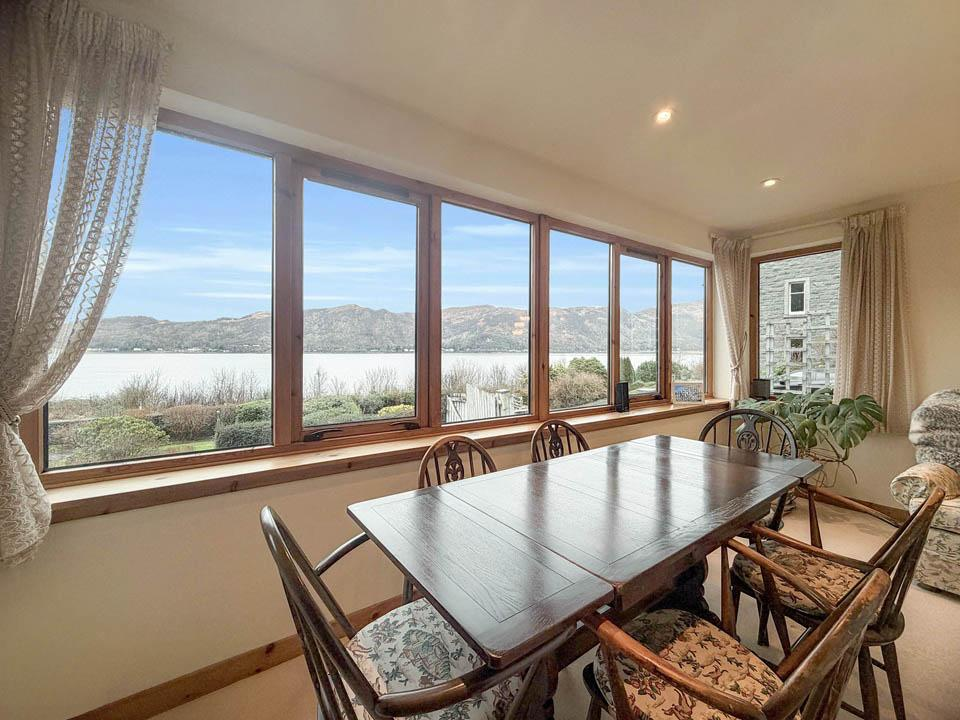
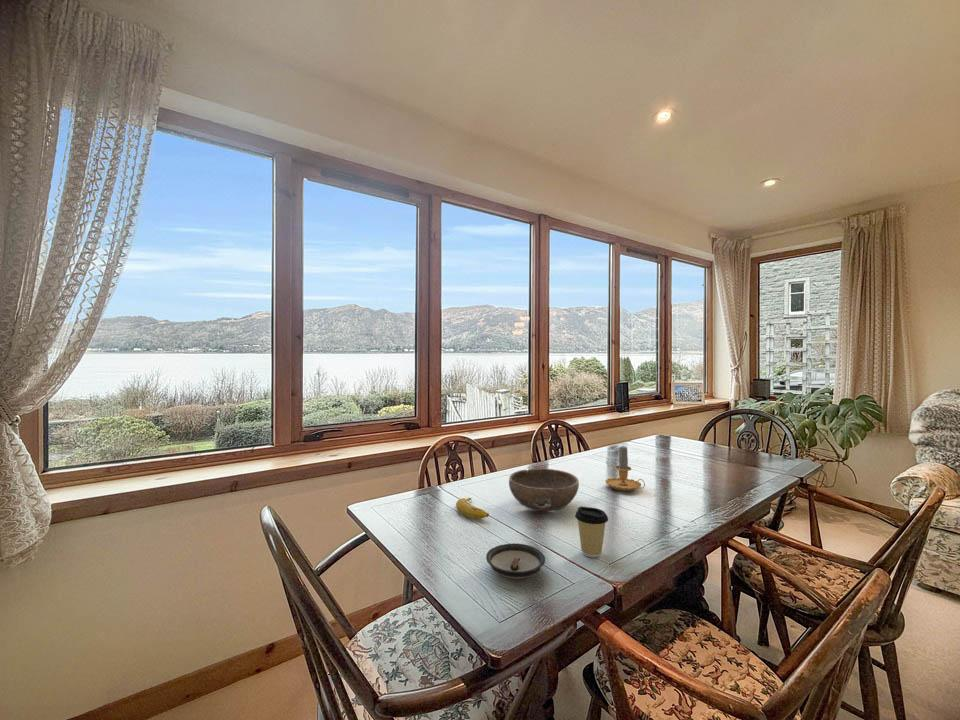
+ bowl (543, 492)
+ fruit (470, 506)
+ saucer (515, 563)
+ coffee cup (591, 531)
+ candle (626, 467)
